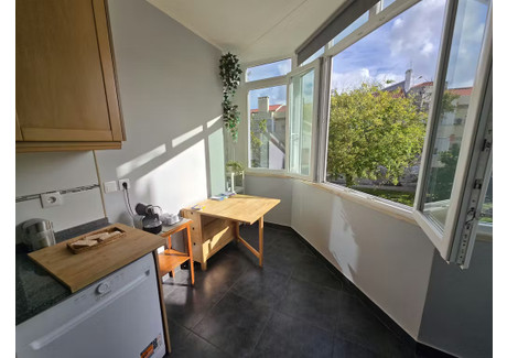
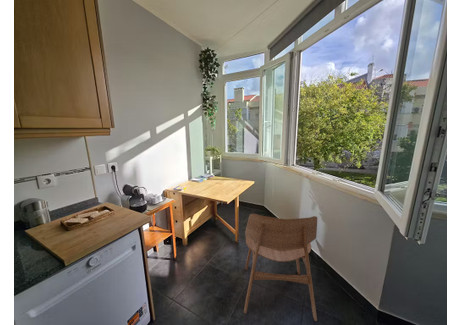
+ dining chair (277, 249)
